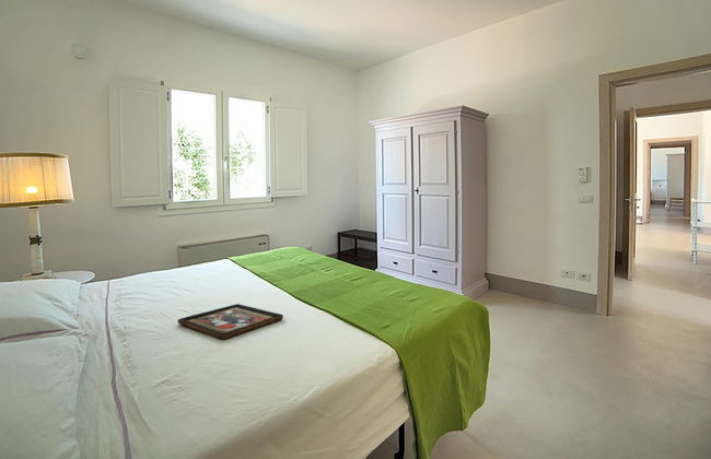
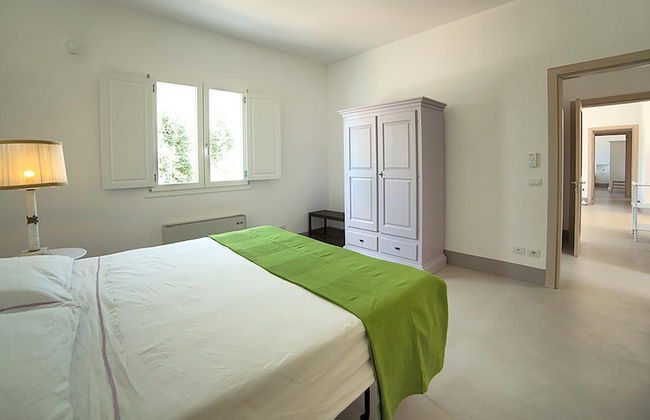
- decorative tray (231, 318)
